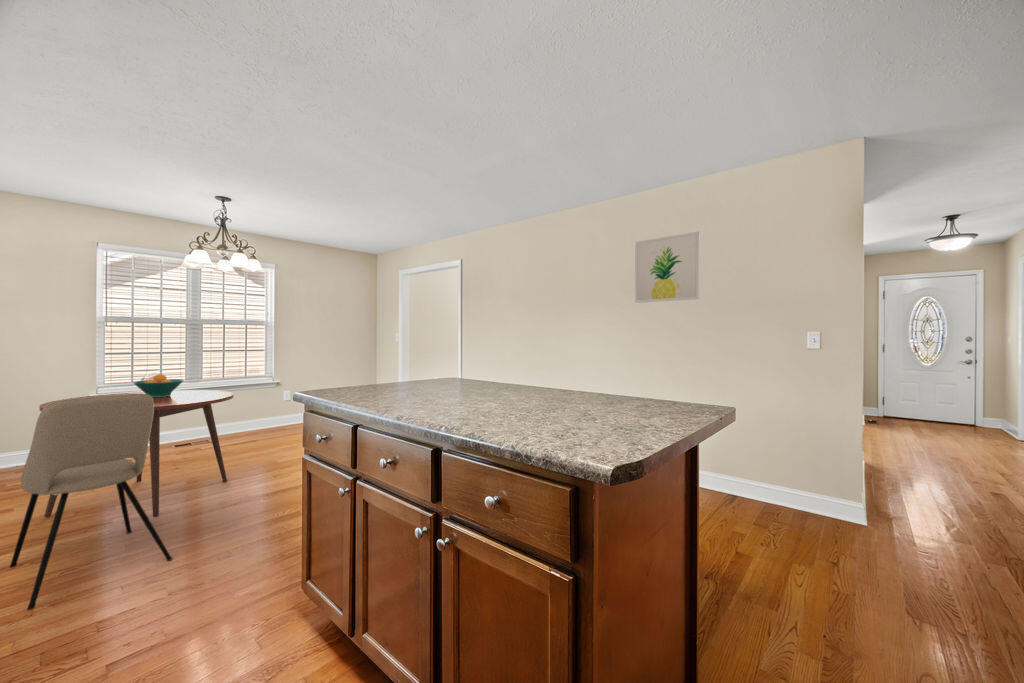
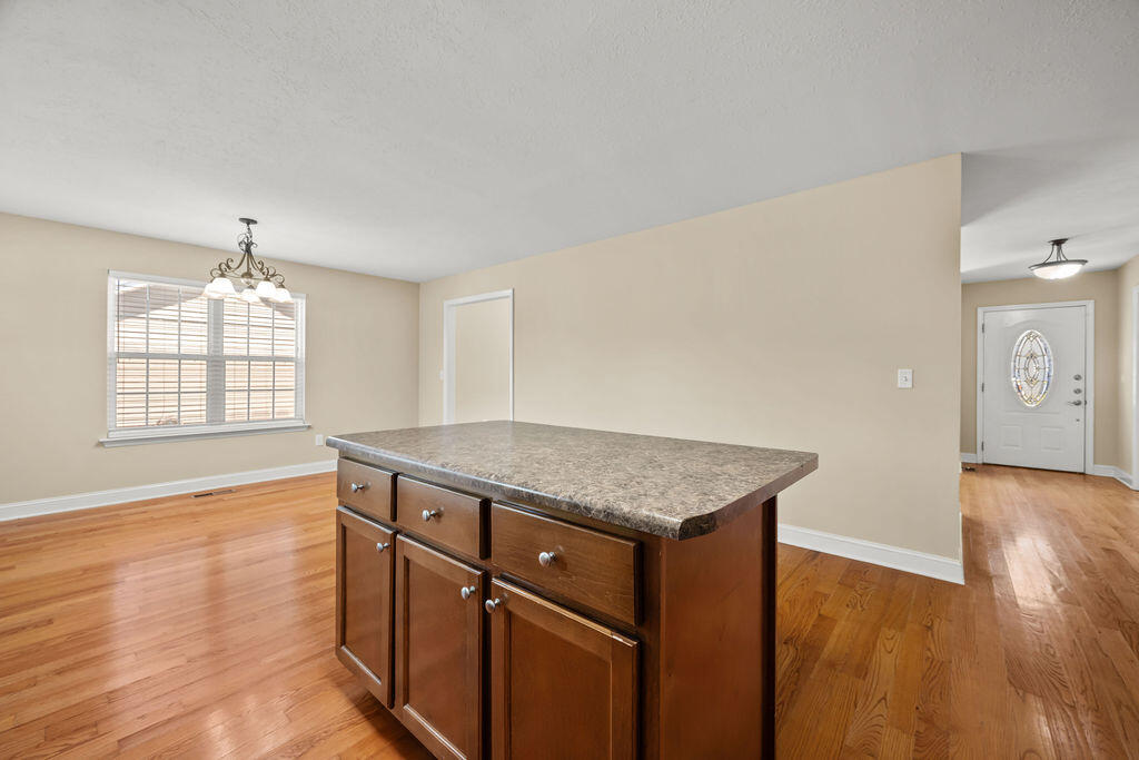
- fruit bowl (159, 384)
- wall art (666, 269)
- dining table (150, 447)
- dining chair (91, 478)
